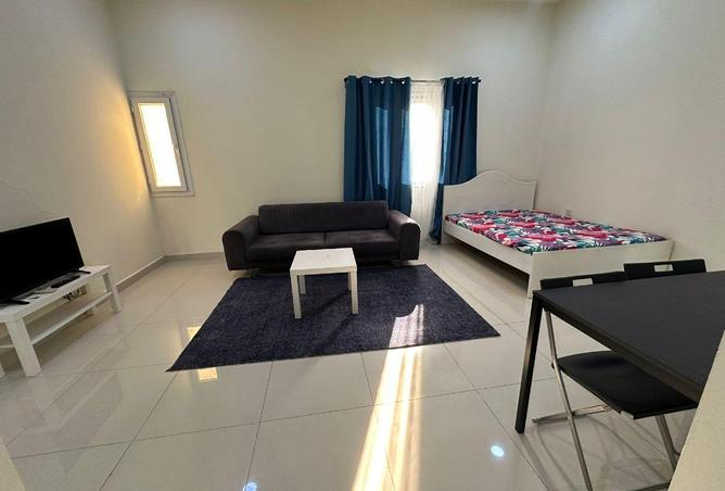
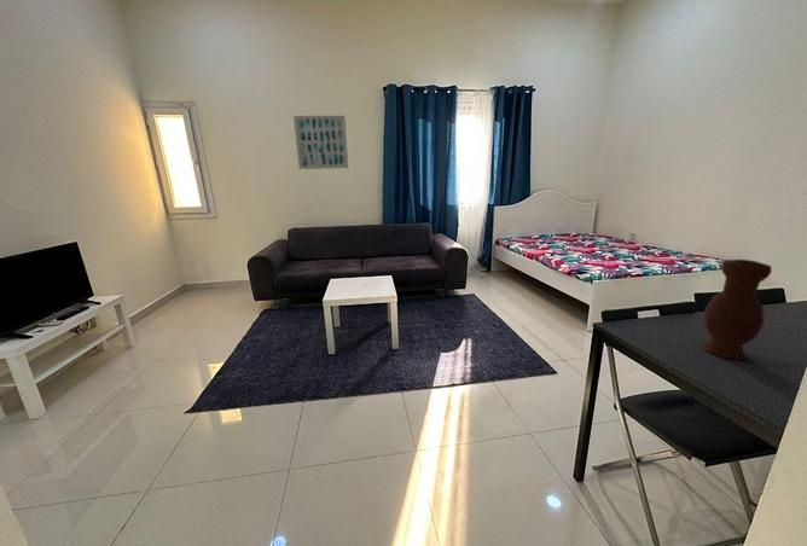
+ wall art (321, 143)
+ vase (735, 308)
